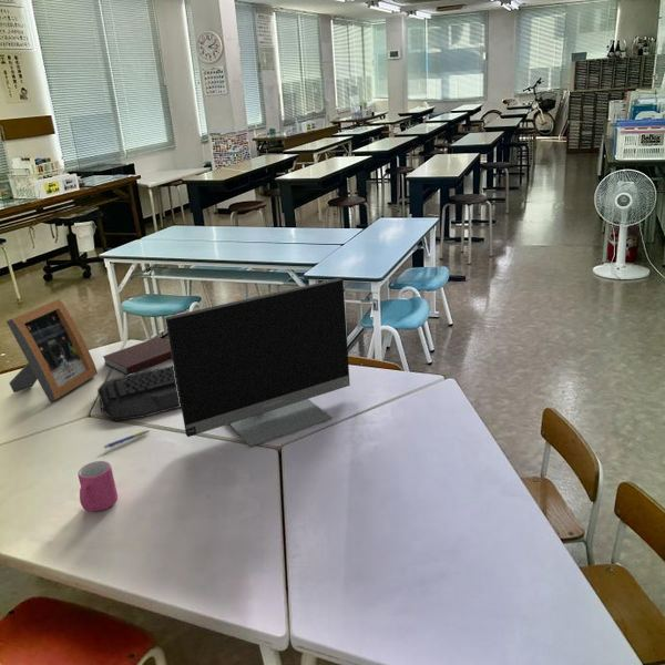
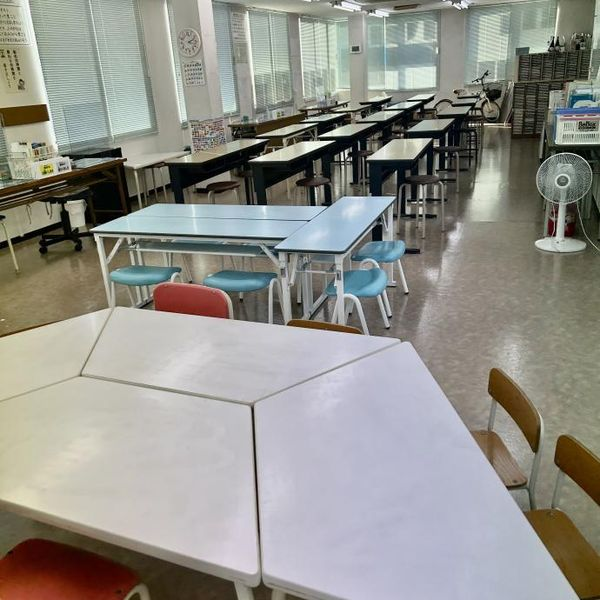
- pen (127, 438)
- picture frame (43, 347)
- monitor (266, 358)
- mug (94, 490)
- keyboard (175, 378)
- notebook (143, 355)
